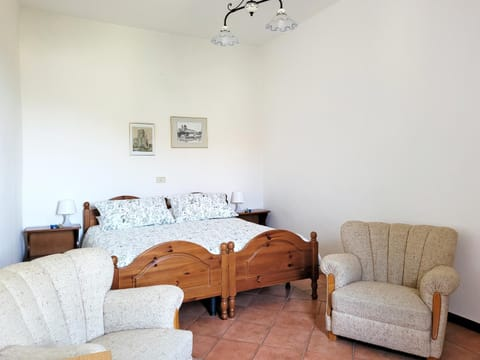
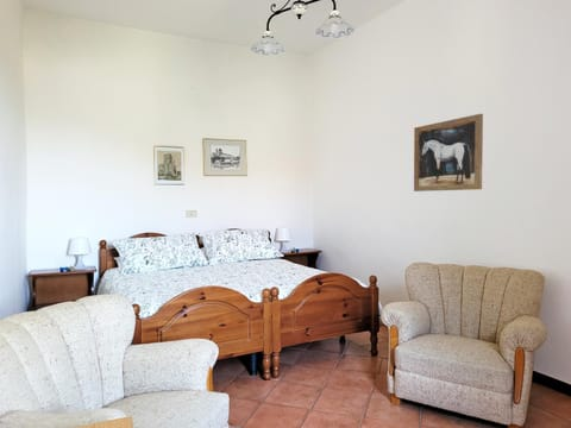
+ wall art (445, 156)
